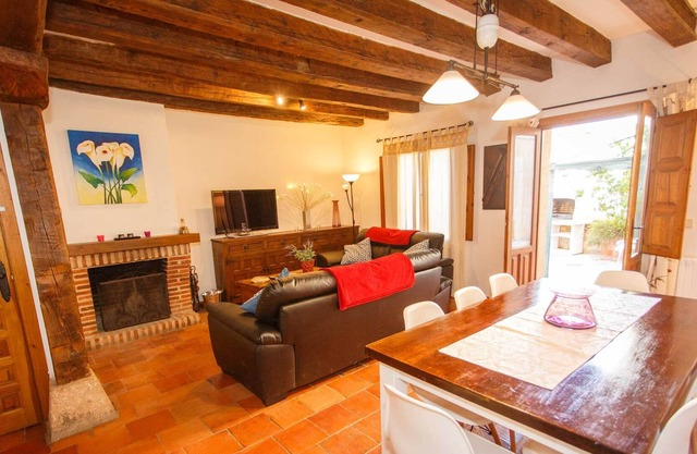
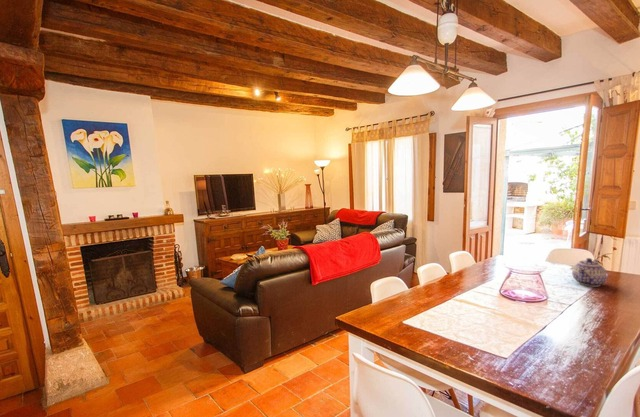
+ teapot (589, 271)
